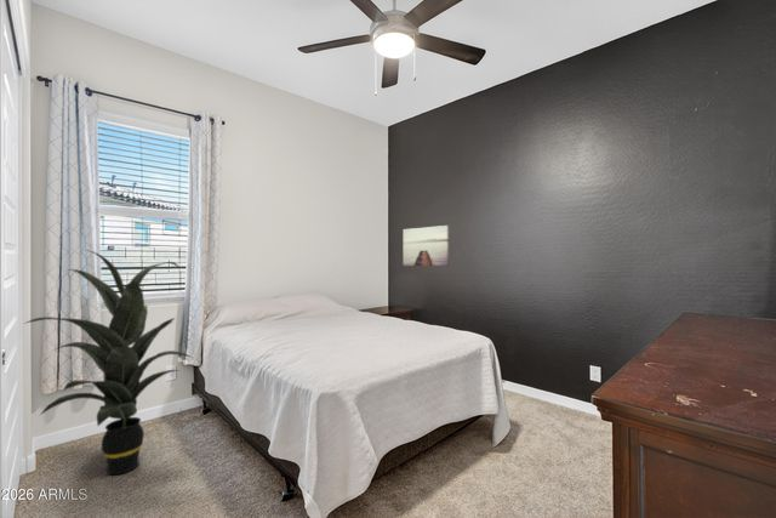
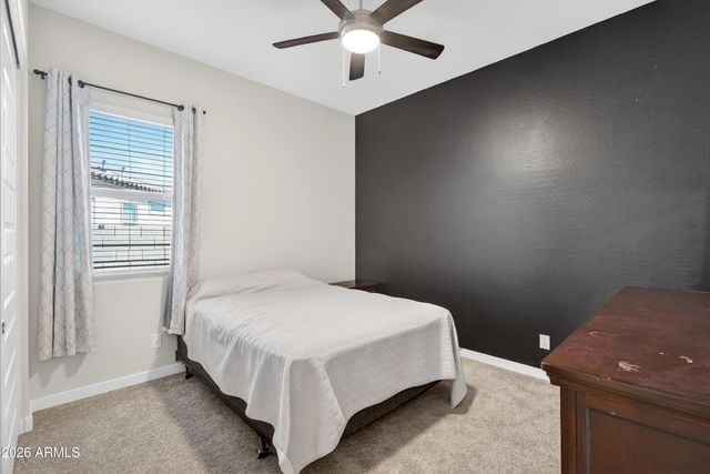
- indoor plant (113, 359)
- wall art (424, 246)
